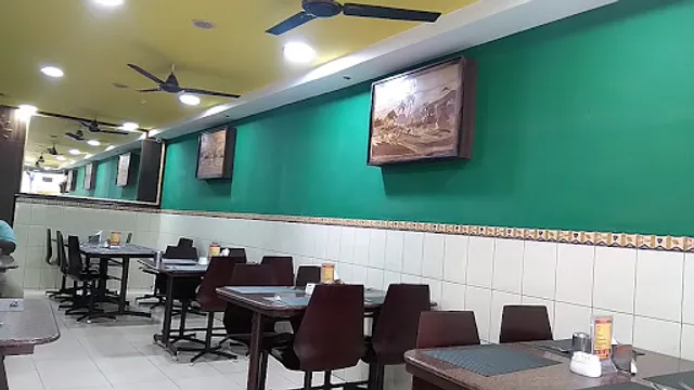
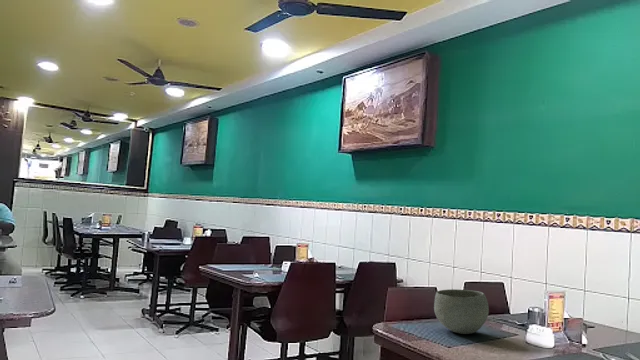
+ bowl (460, 311)
